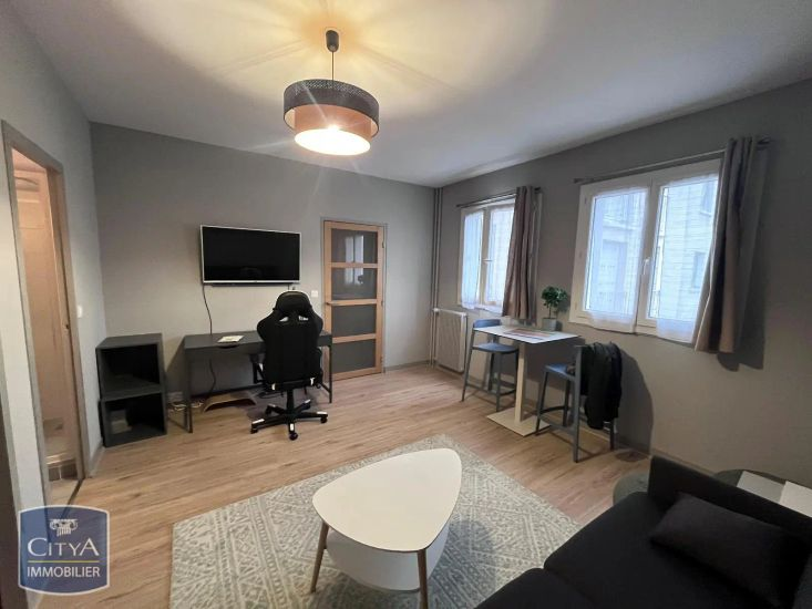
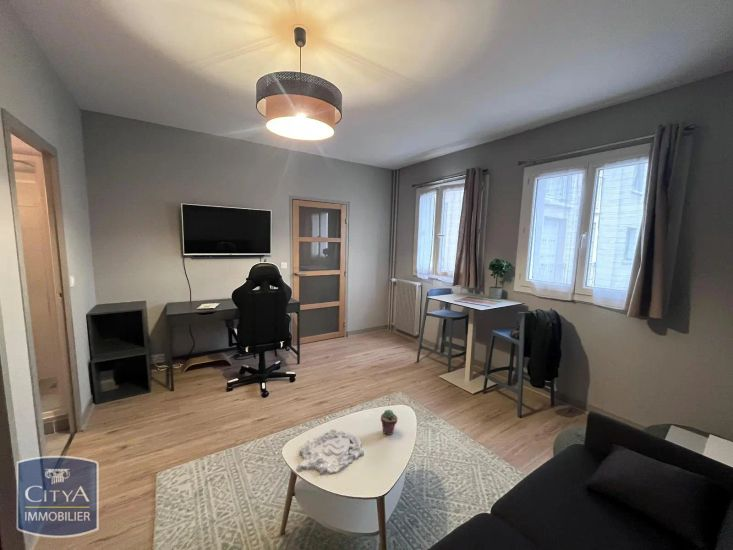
+ decorative tray (328, 451)
+ potted succulent (388, 421)
